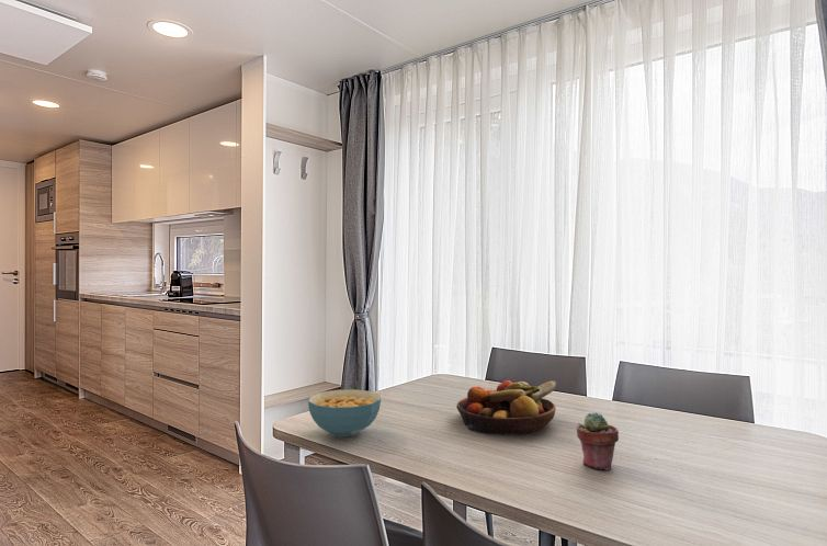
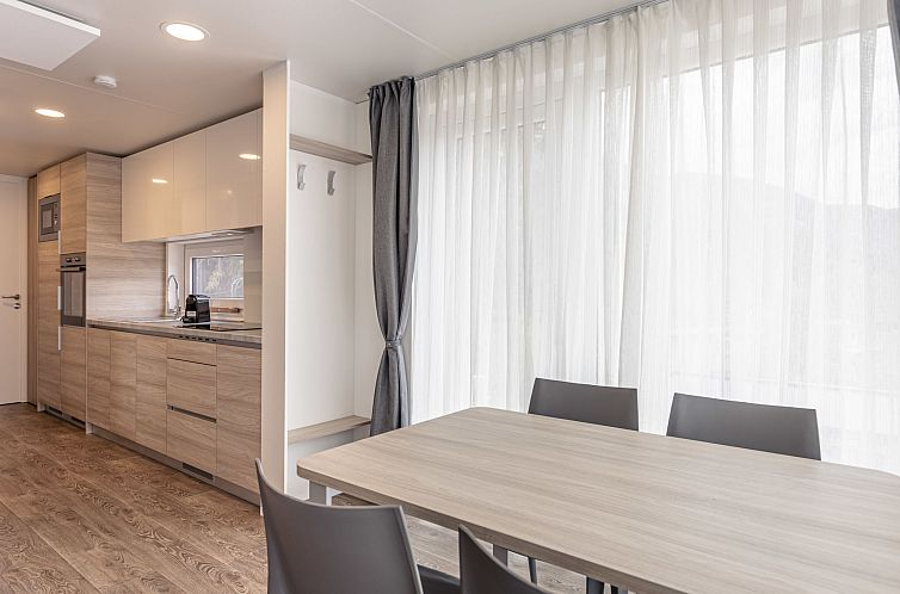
- fruit bowl (506, 400)
- potted succulent (597, 439)
- cereal bowl (344, 416)
